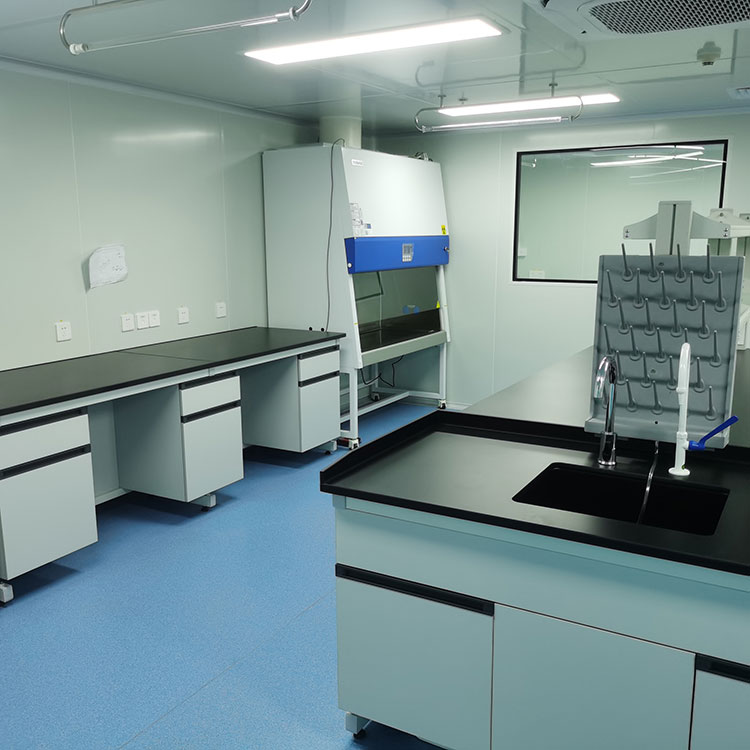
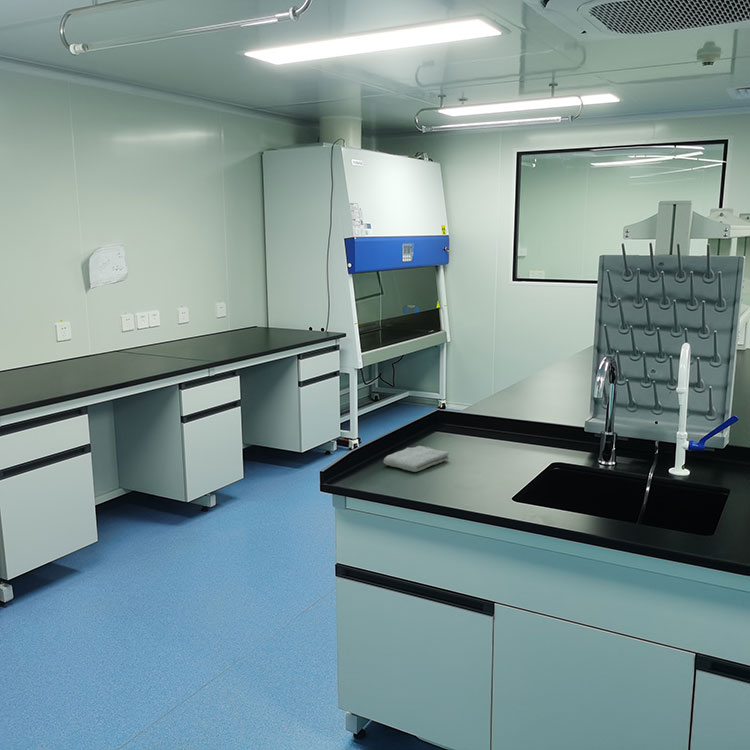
+ washcloth (417, 457)
